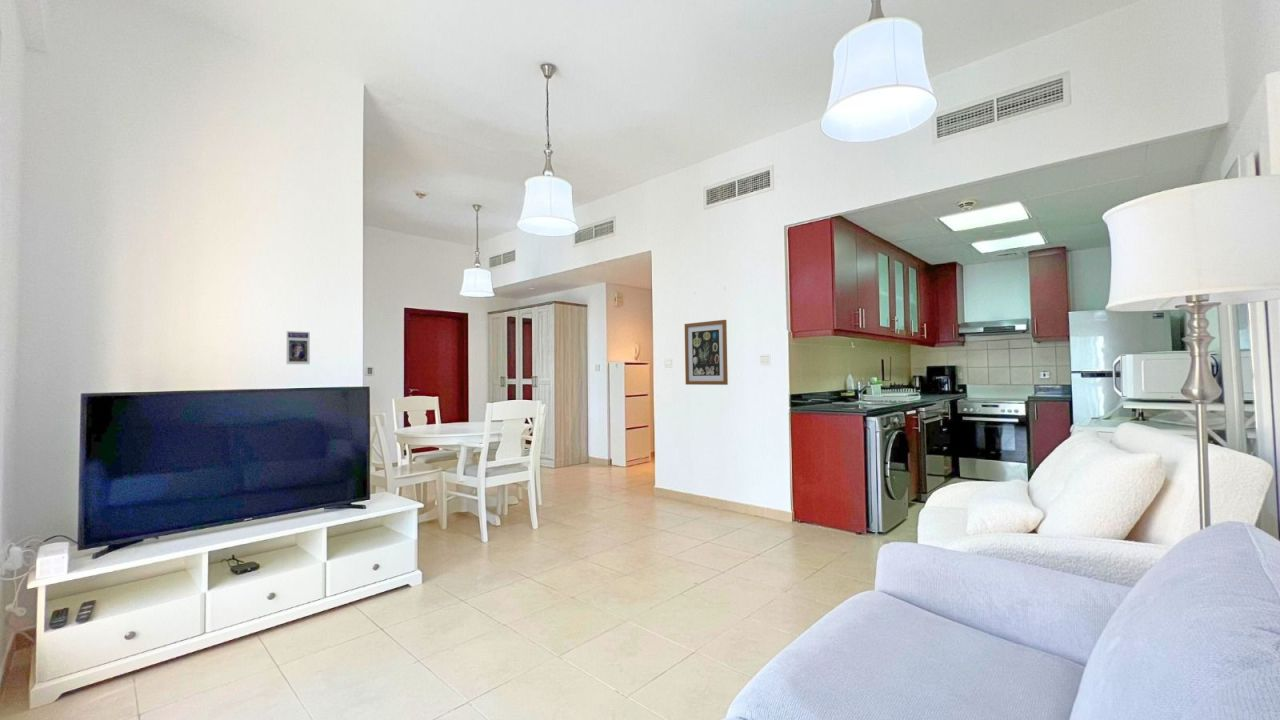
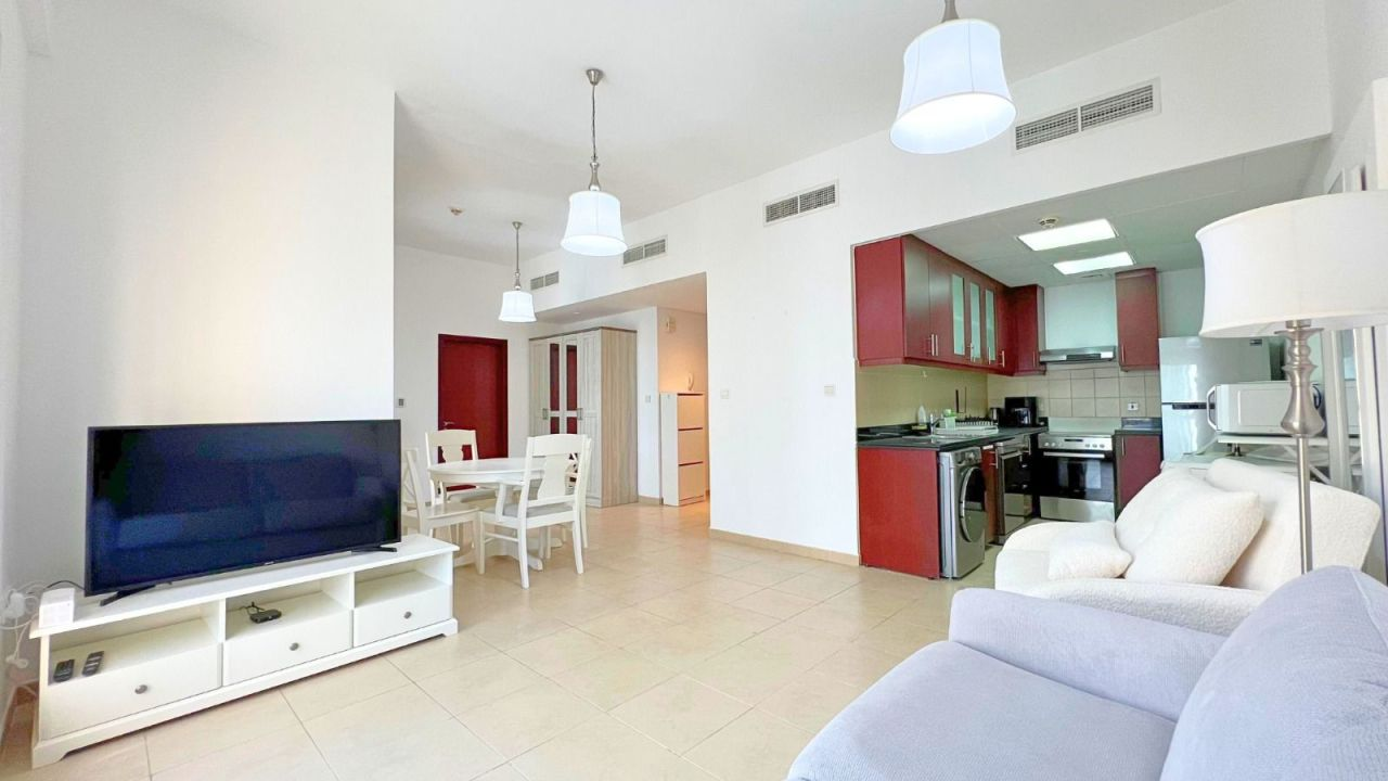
- trading card (298, 347)
- wall art (705, 353)
